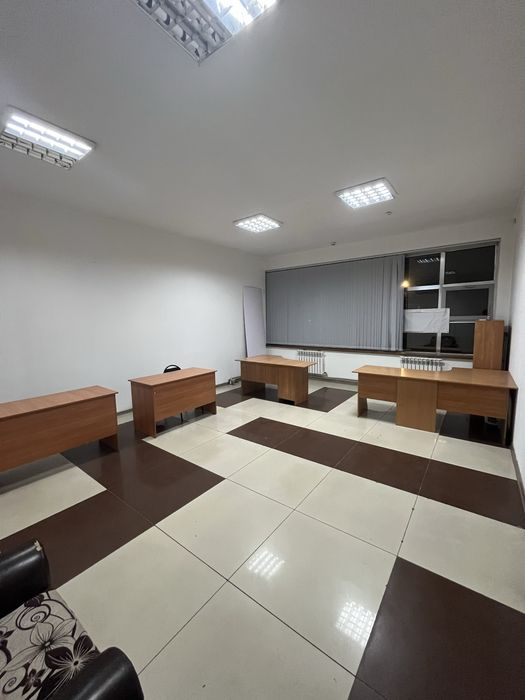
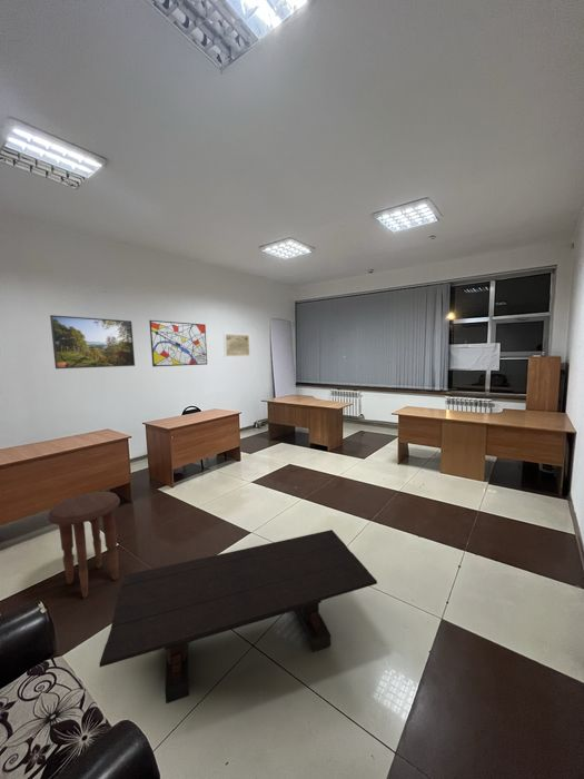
+ coffee table (248, 611)
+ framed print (96, 343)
+ side table (85, 542)
+ wall art (180, 344)
+ map (237, 345)
